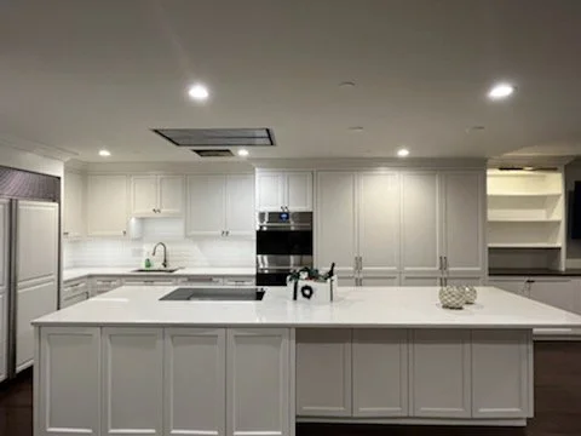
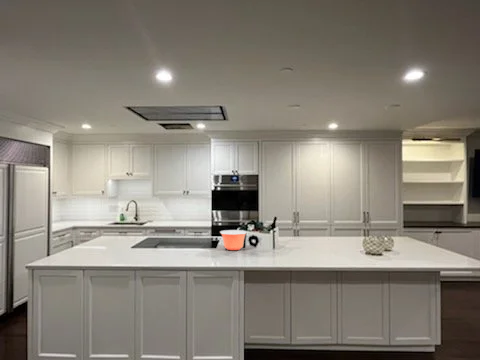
+ mixing bowl (233, 240)
